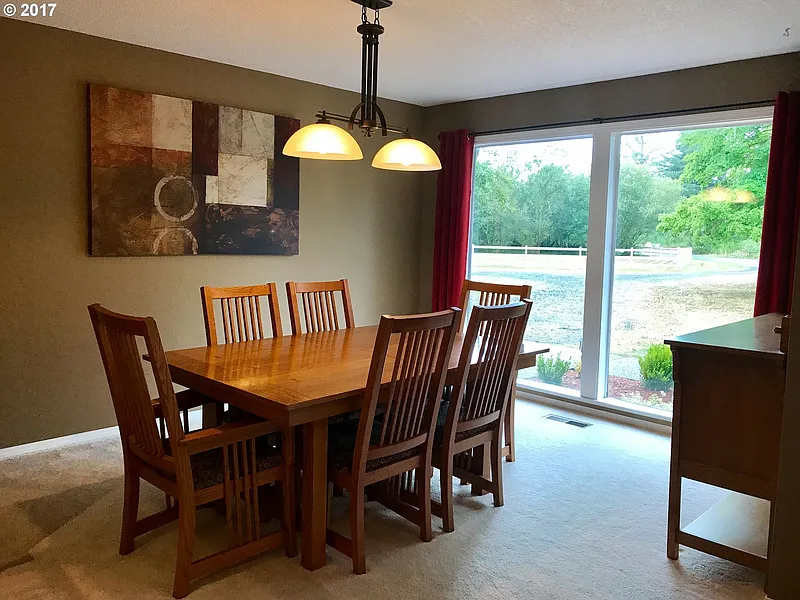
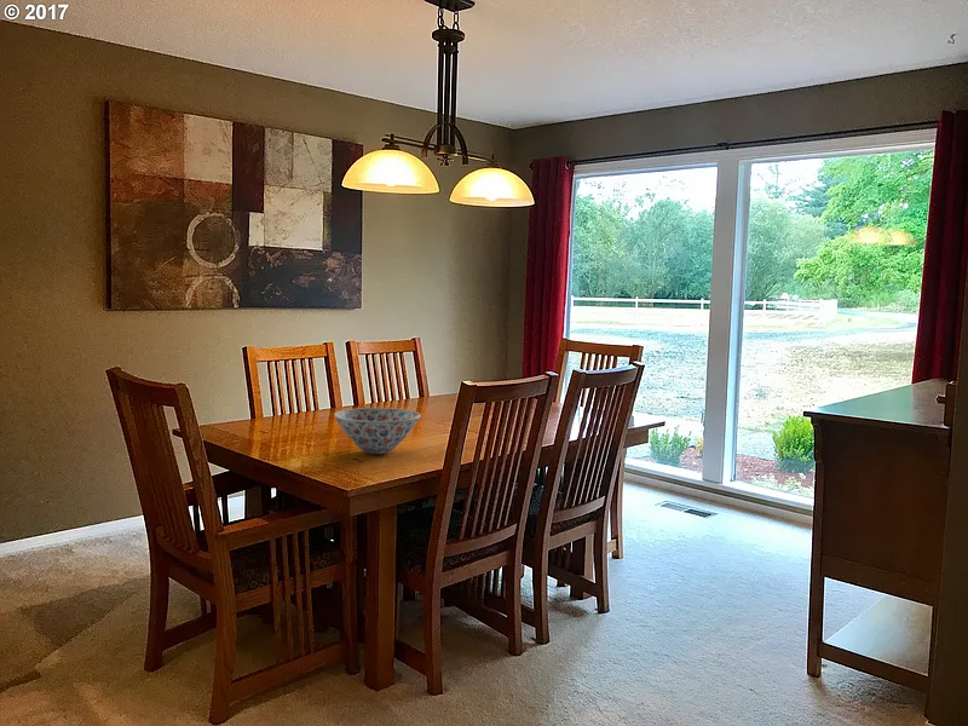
+ bowl (376, 433)
